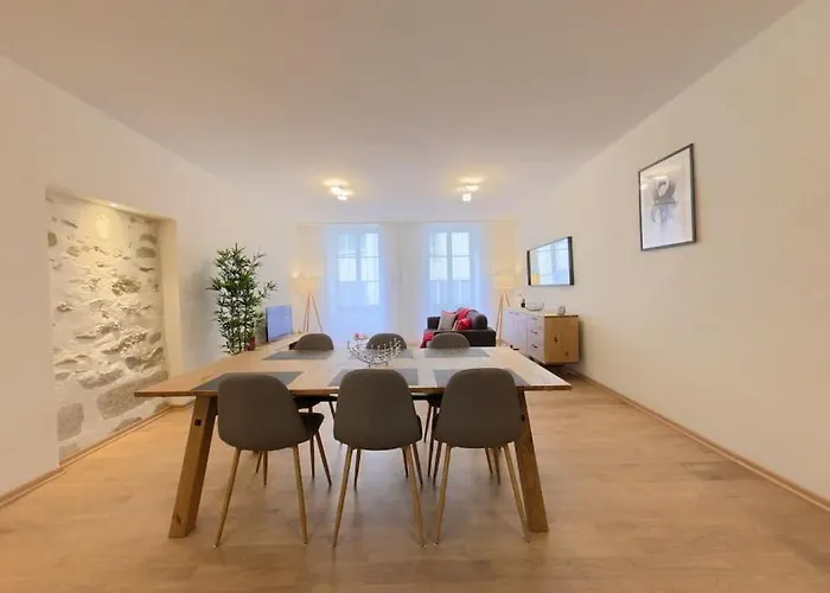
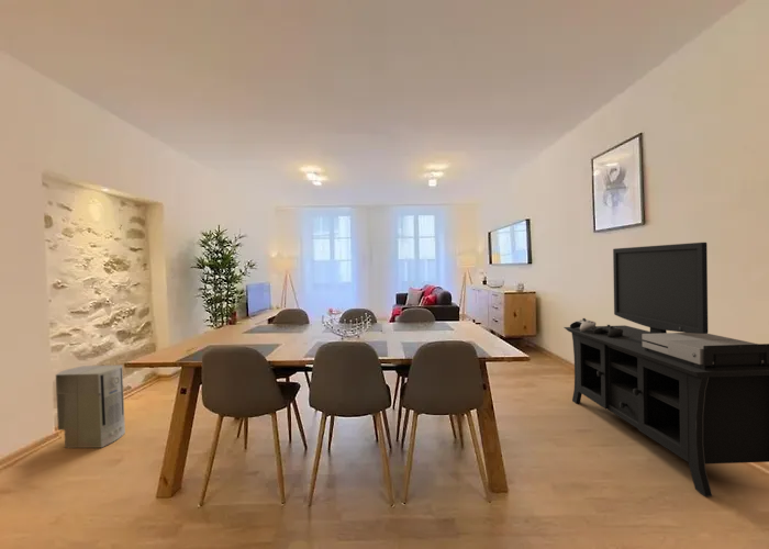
+ air purifier (91, 404)
+ media console (650, 340)
